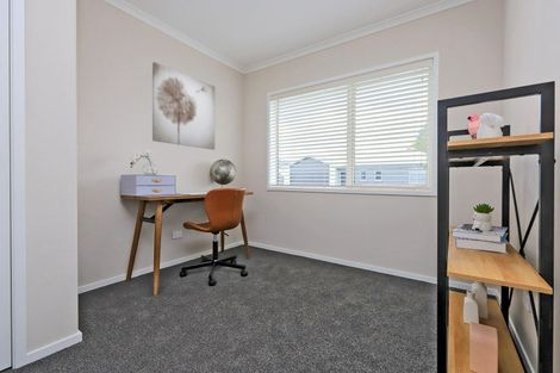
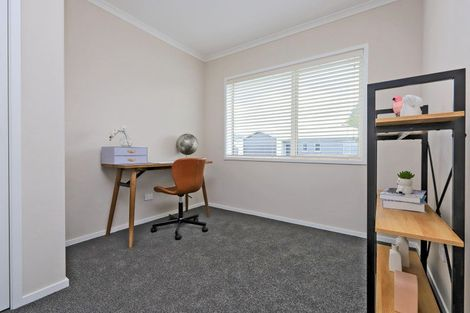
- wall art (187, 110)
